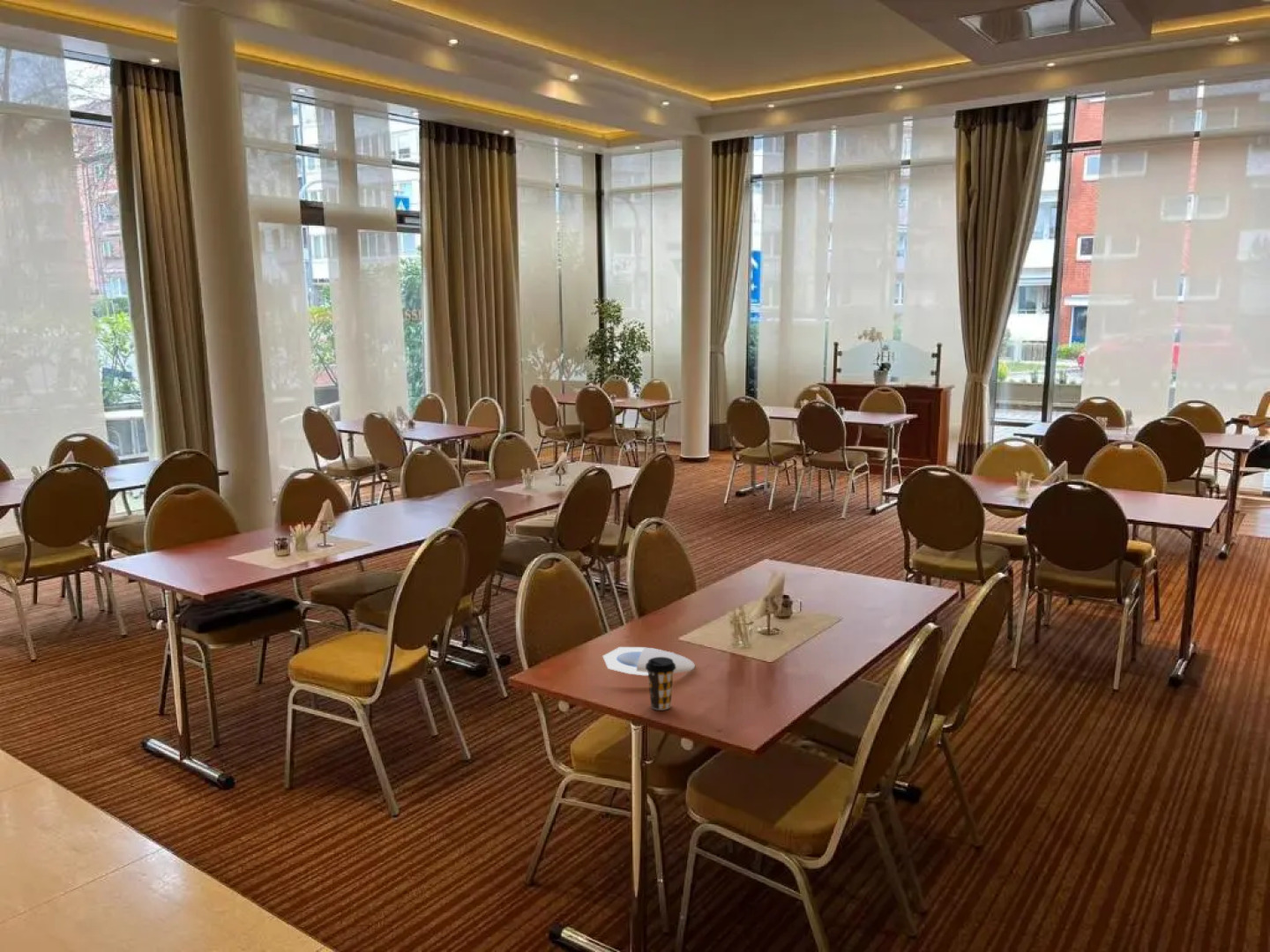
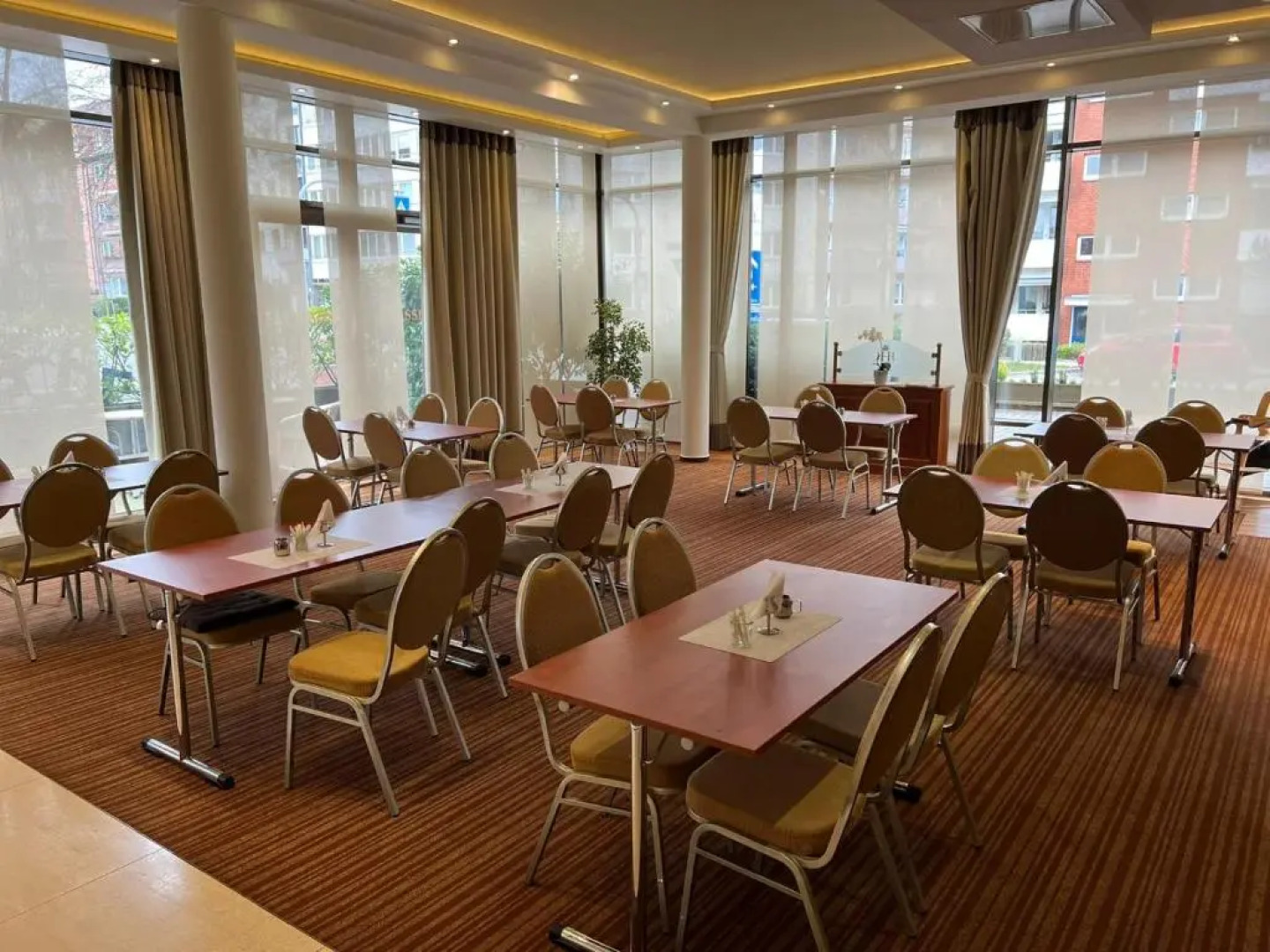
- coffee cup (661, 683)
- plate (648, 659)
